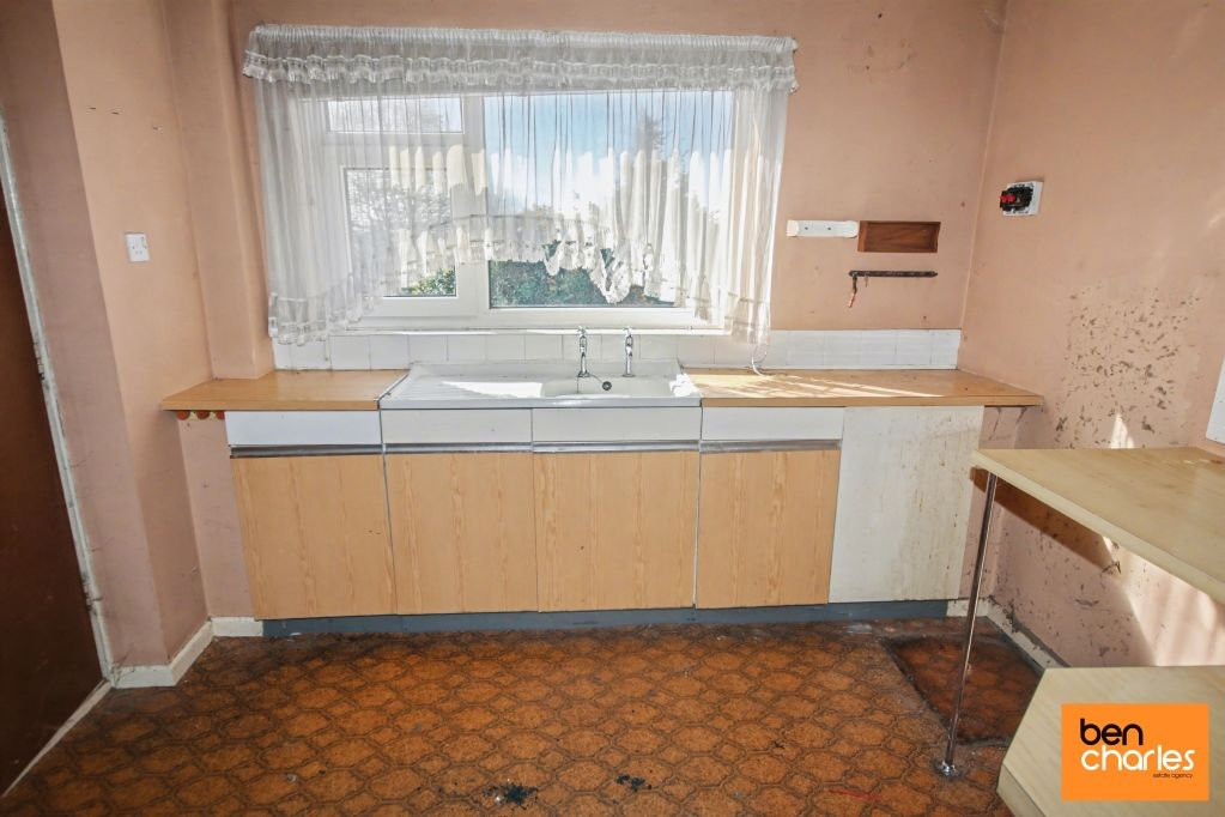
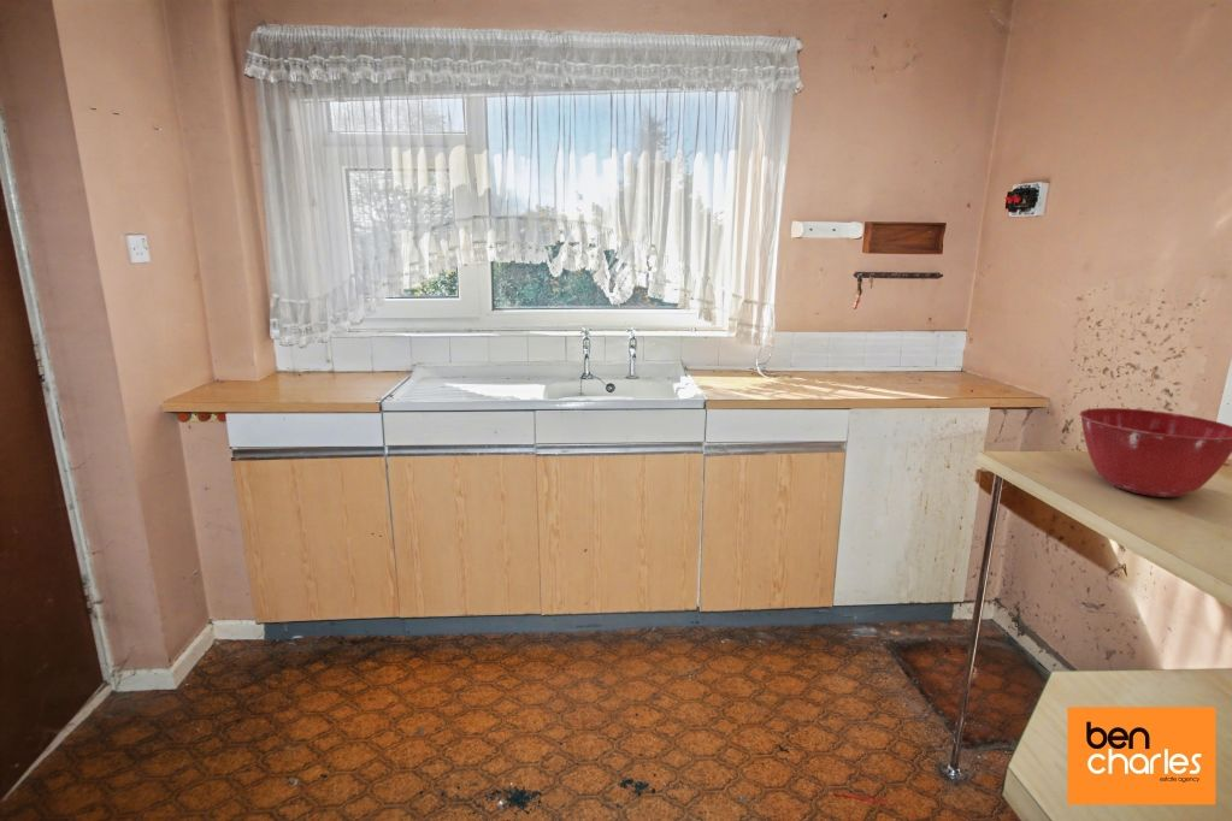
+ mixing bowl (1150, 454)
